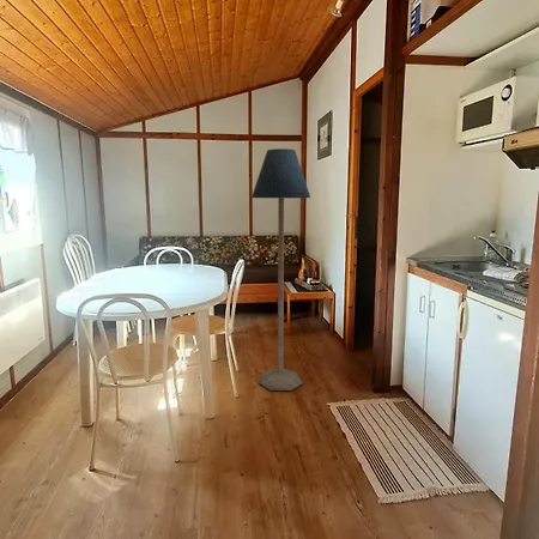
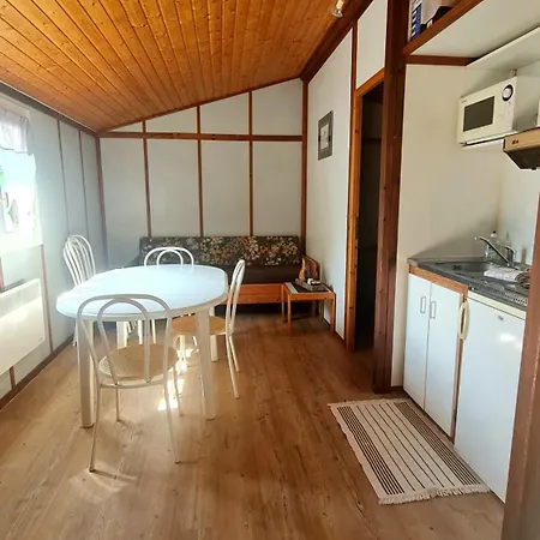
- floor lamp (280, 271)
